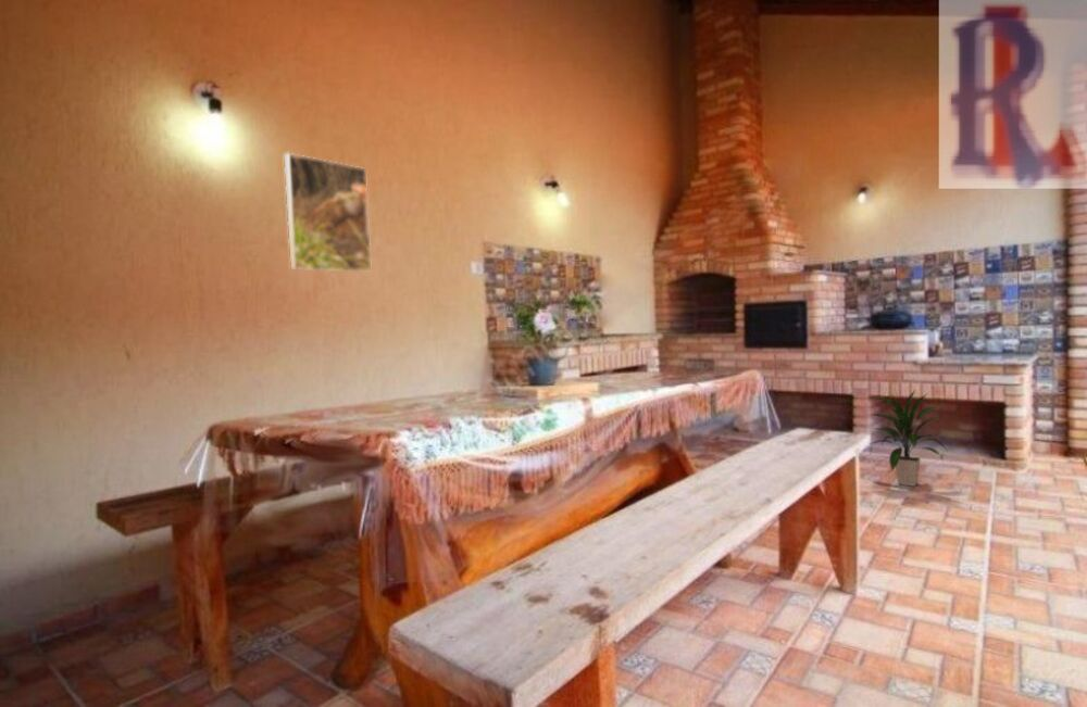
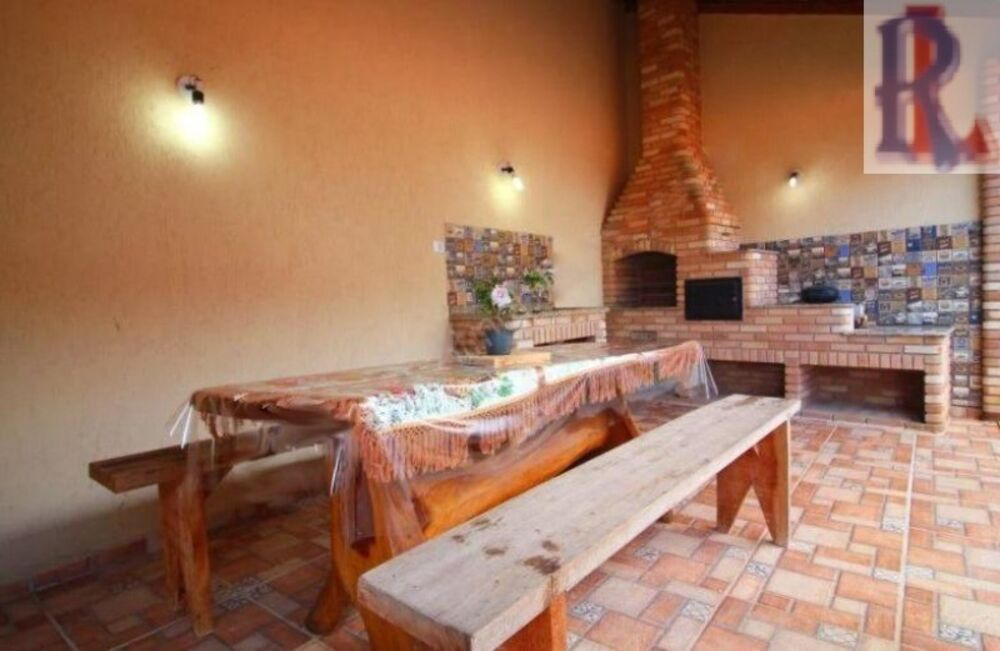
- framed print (329, 216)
- indoor plant (903, 435)
